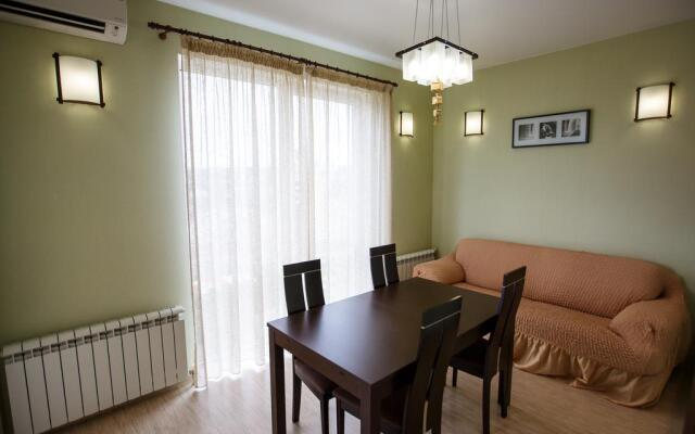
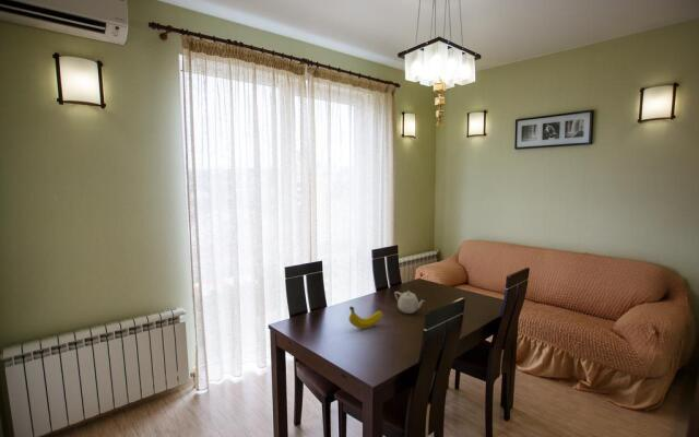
+ teapot (410, 300)
+ fruit (368, 317)
